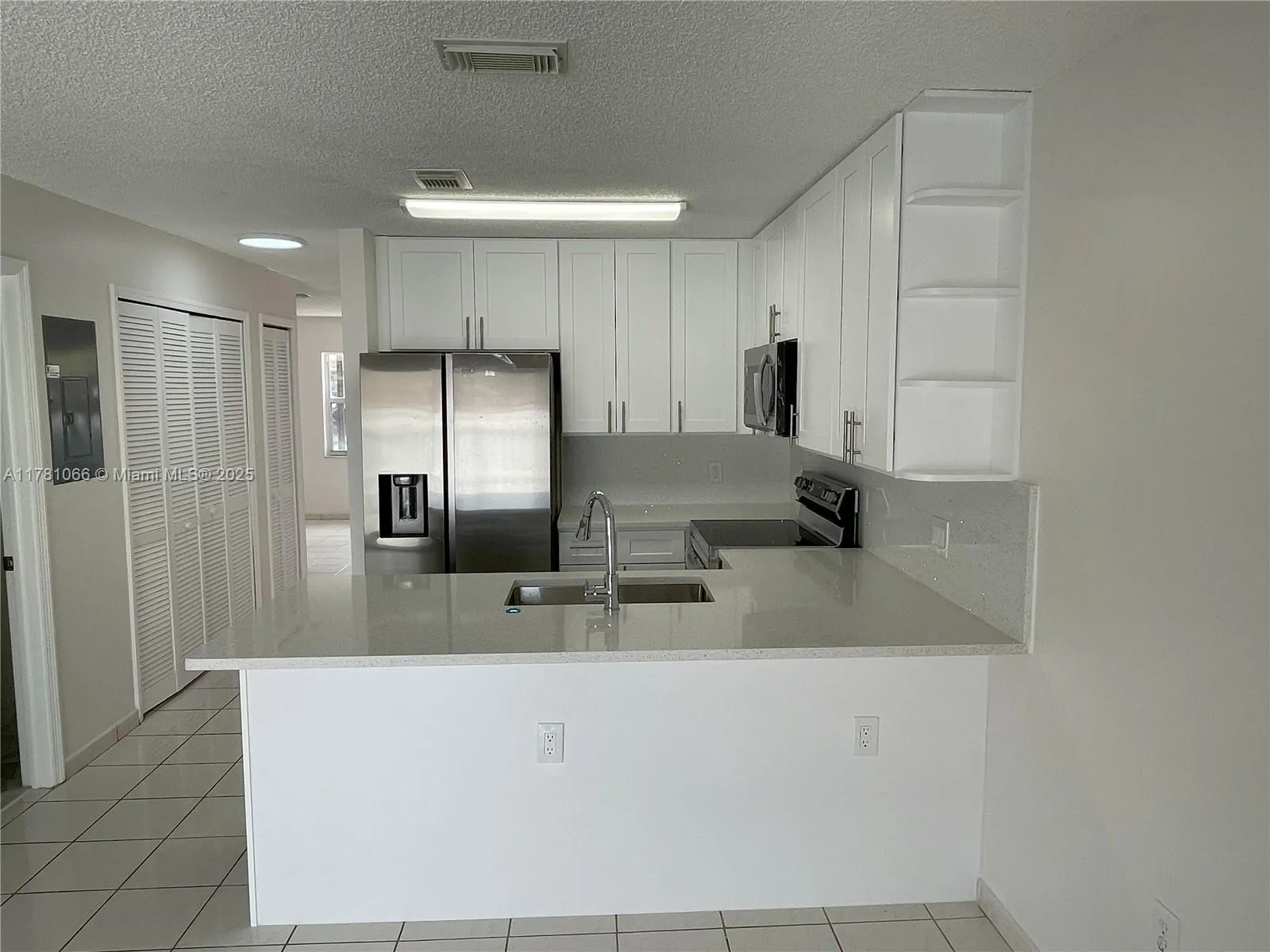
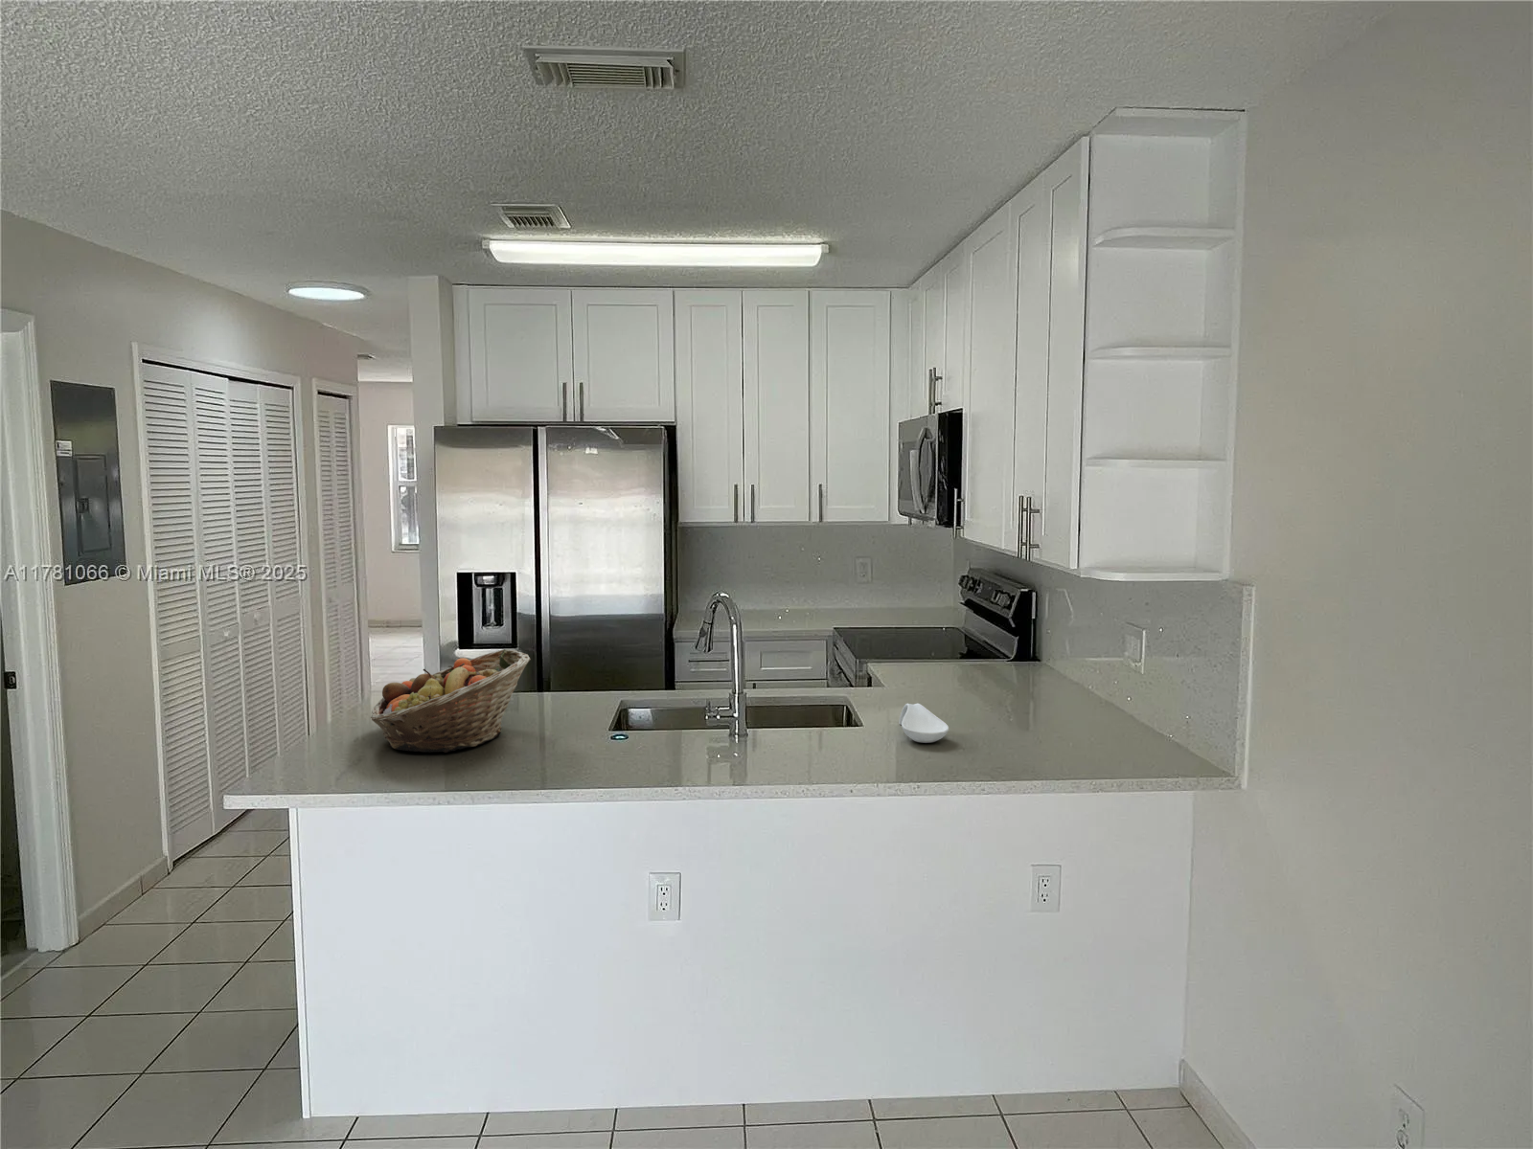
+ spoon rest (917, 721)
+ fruit basket (451, 698)
